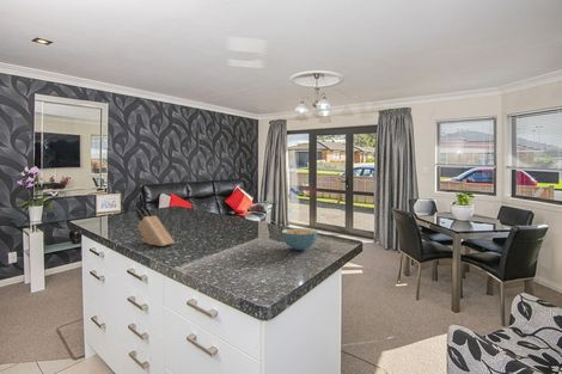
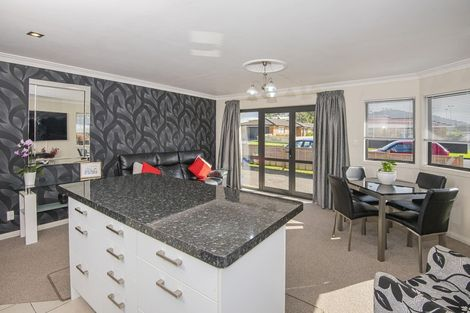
- cereal bowl (299, 240)
- knife block (153, 225)
